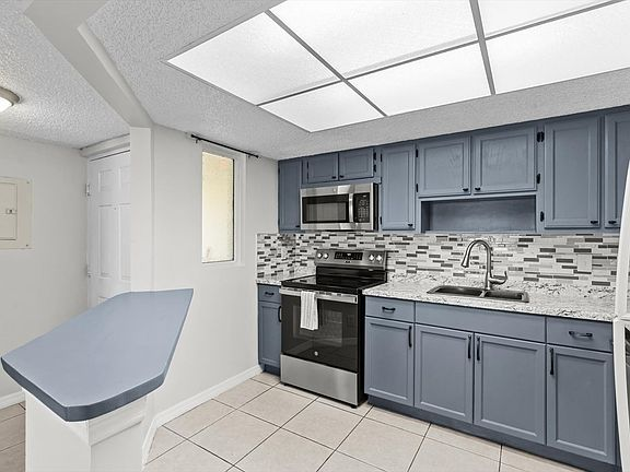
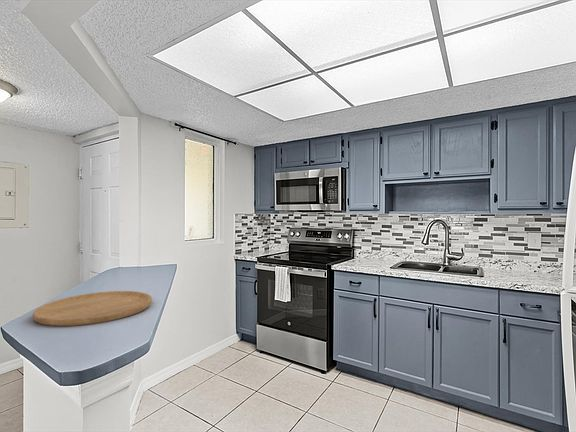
+ cutting board (97, 306)
